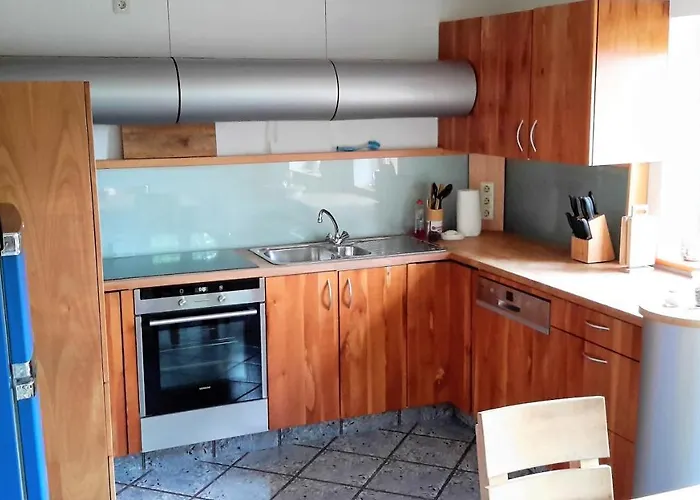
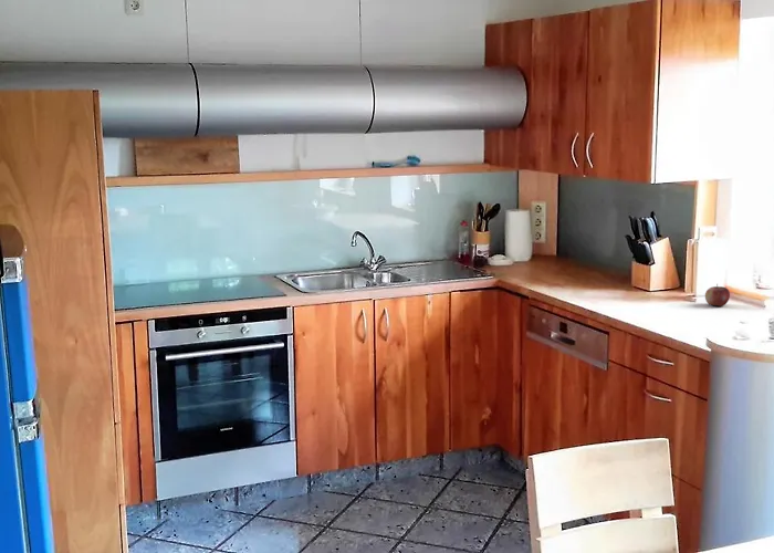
+ apple (717, 294)
